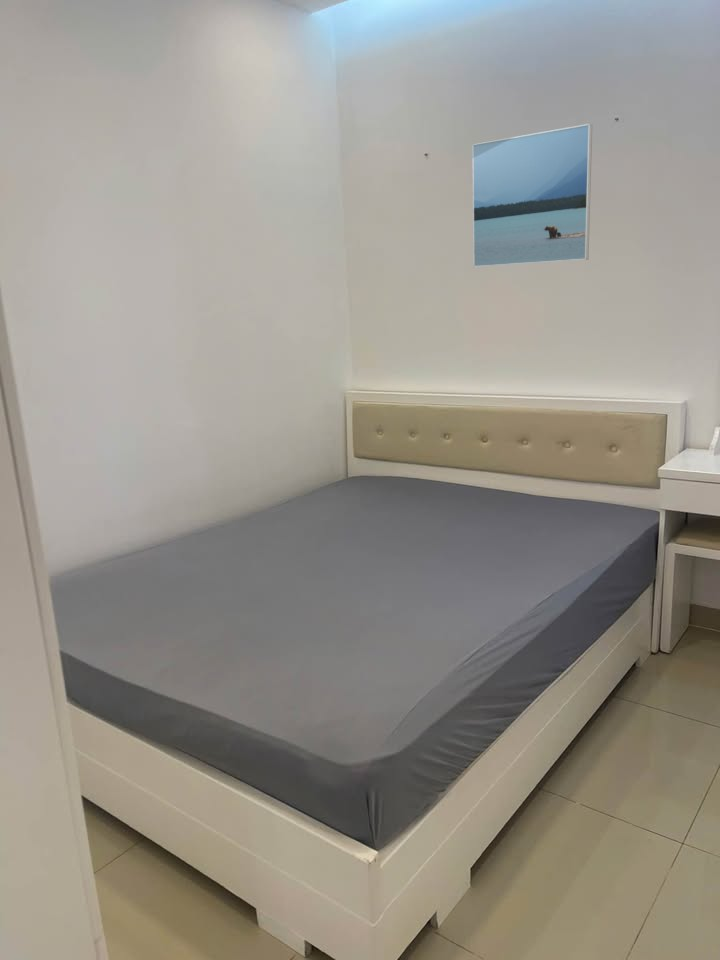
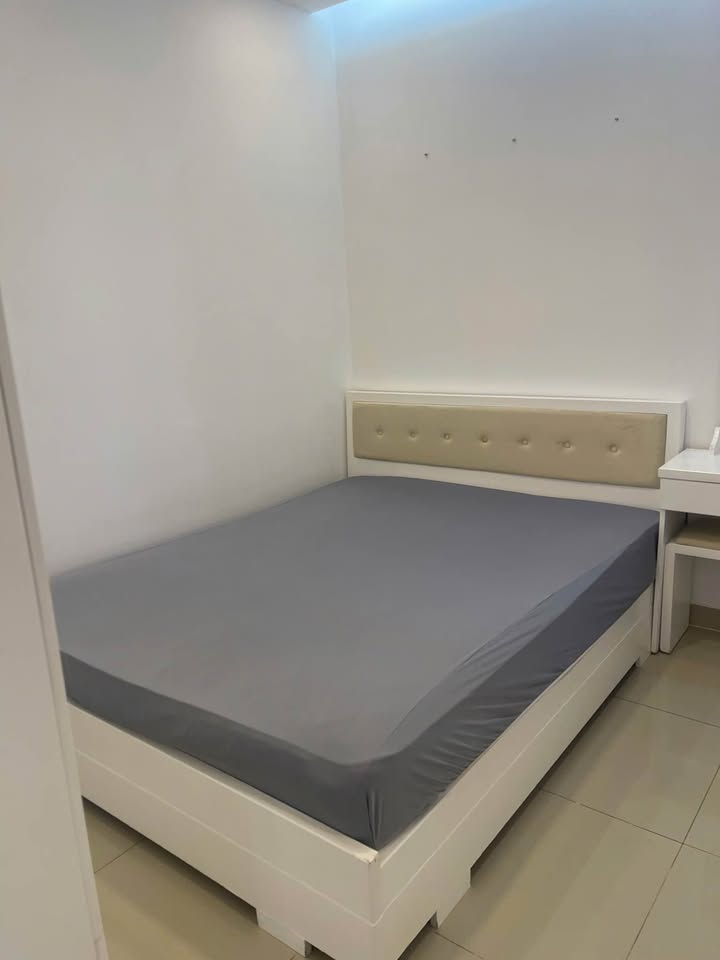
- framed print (529, 200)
